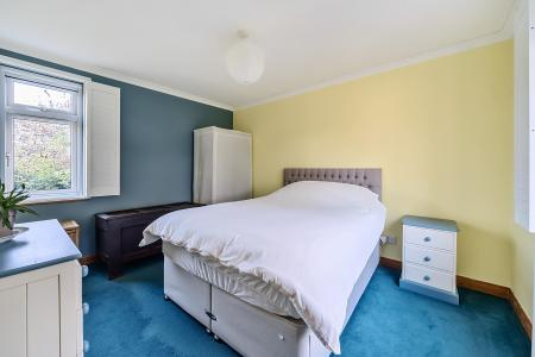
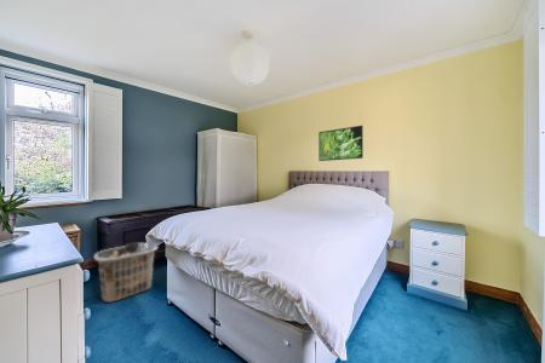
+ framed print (339, 144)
+ clothes hamper (127, 266)
